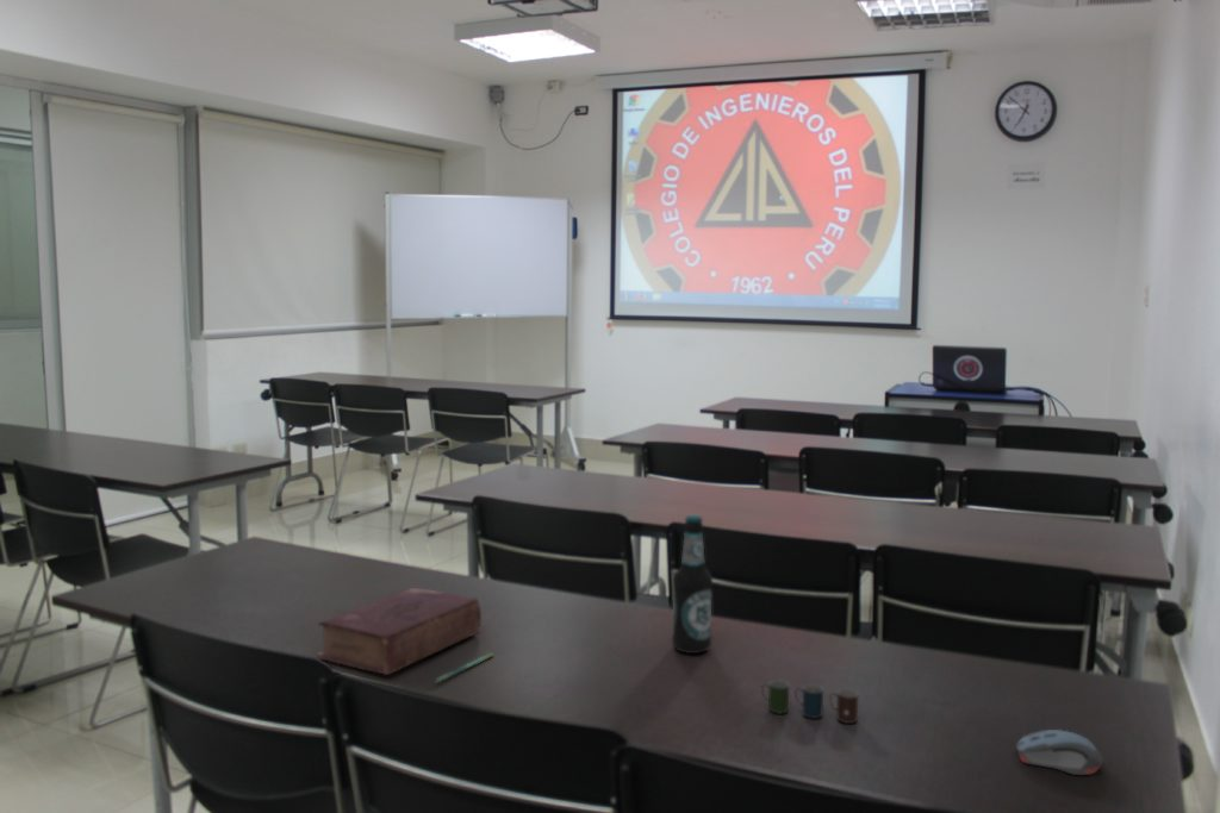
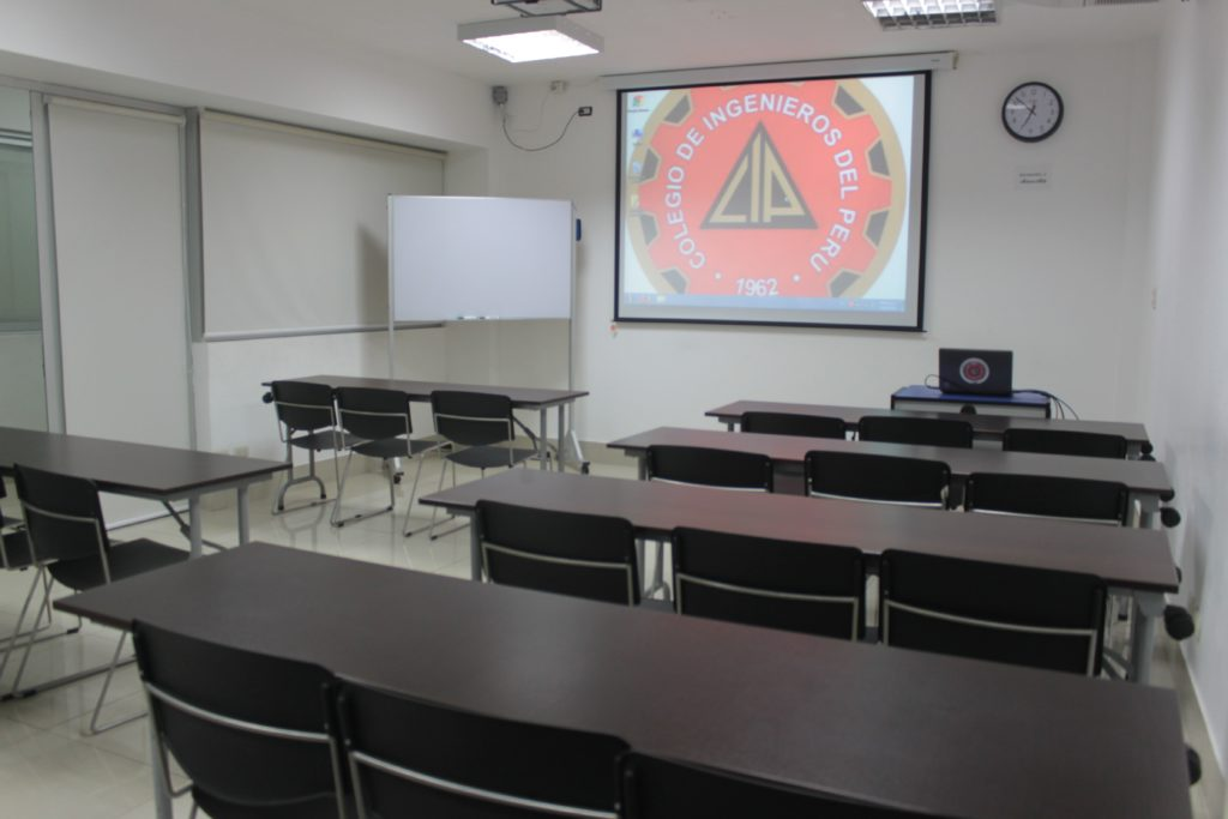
- book (402, 627)
- pen (465, 667)
- bottle (692, 582)
- cup (809, 692)
- computer mouse (1059, 746)
